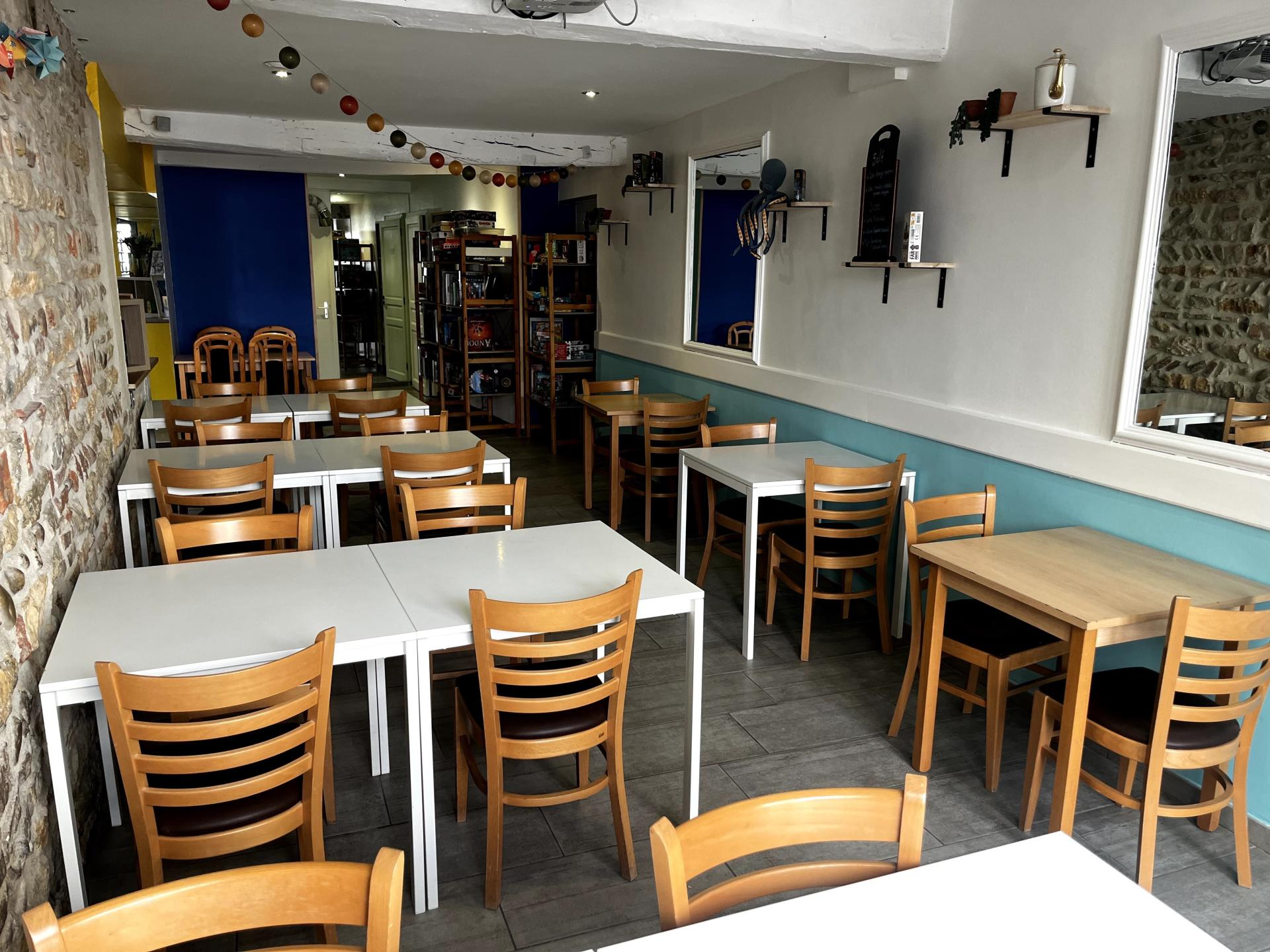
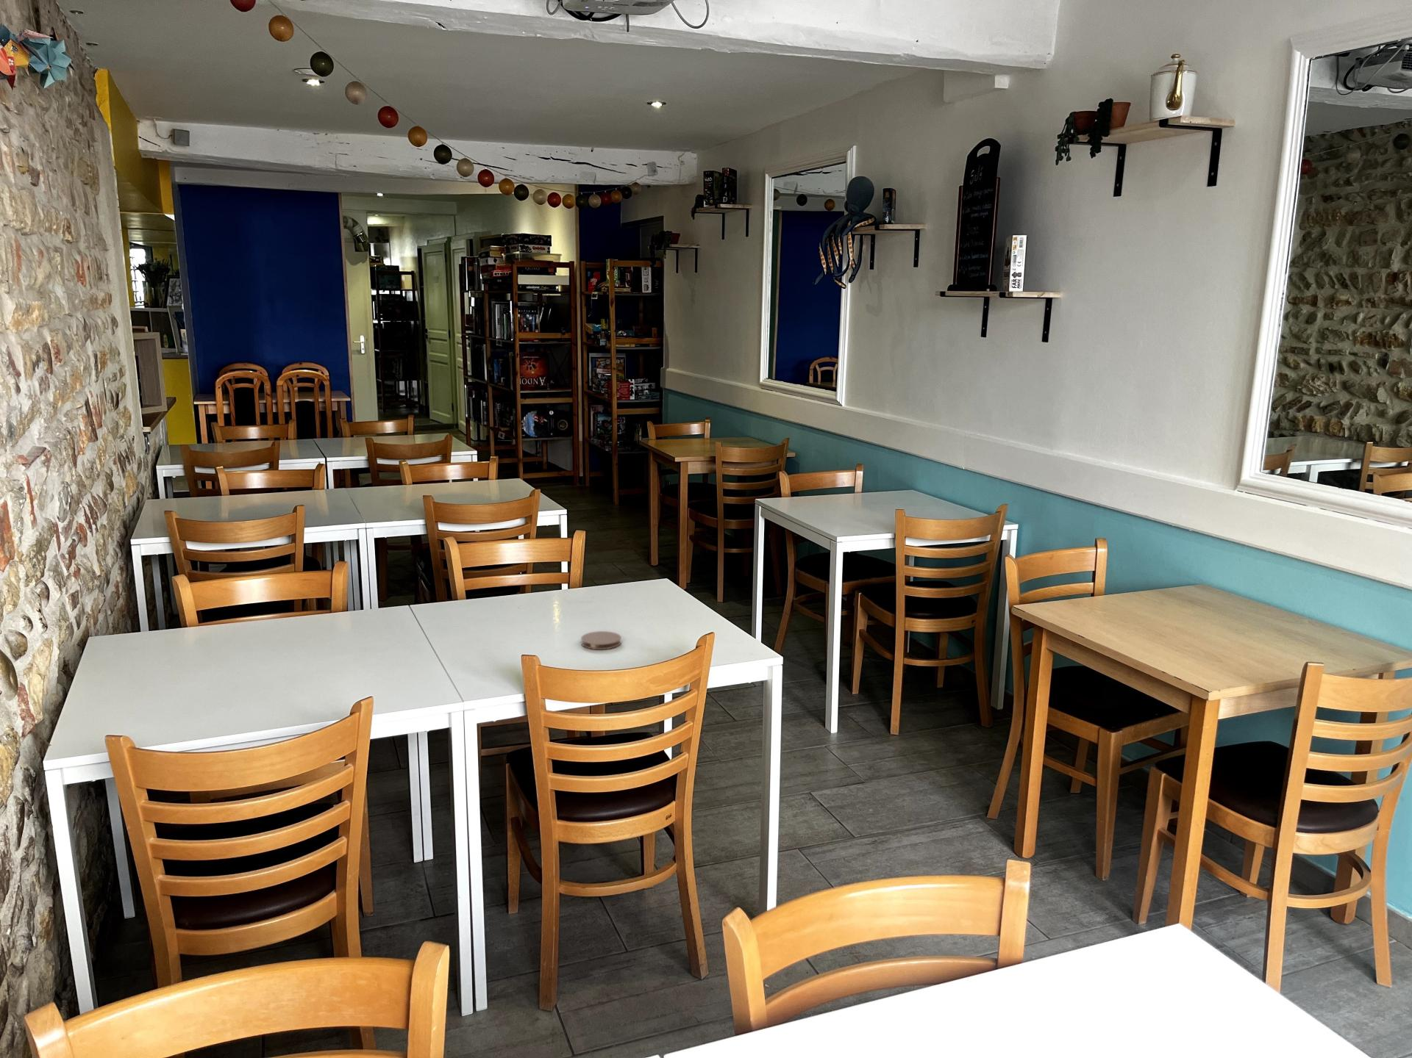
+ coaster (600, 640)
